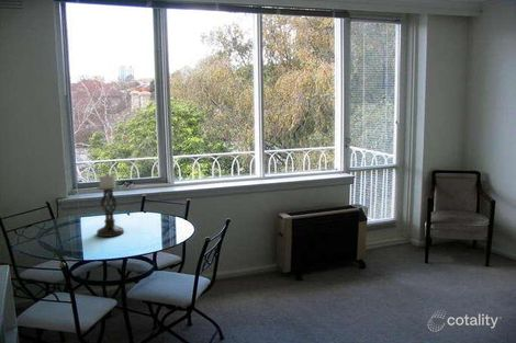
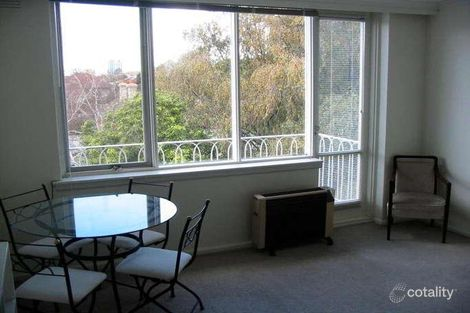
- candle holder (108, 203)
